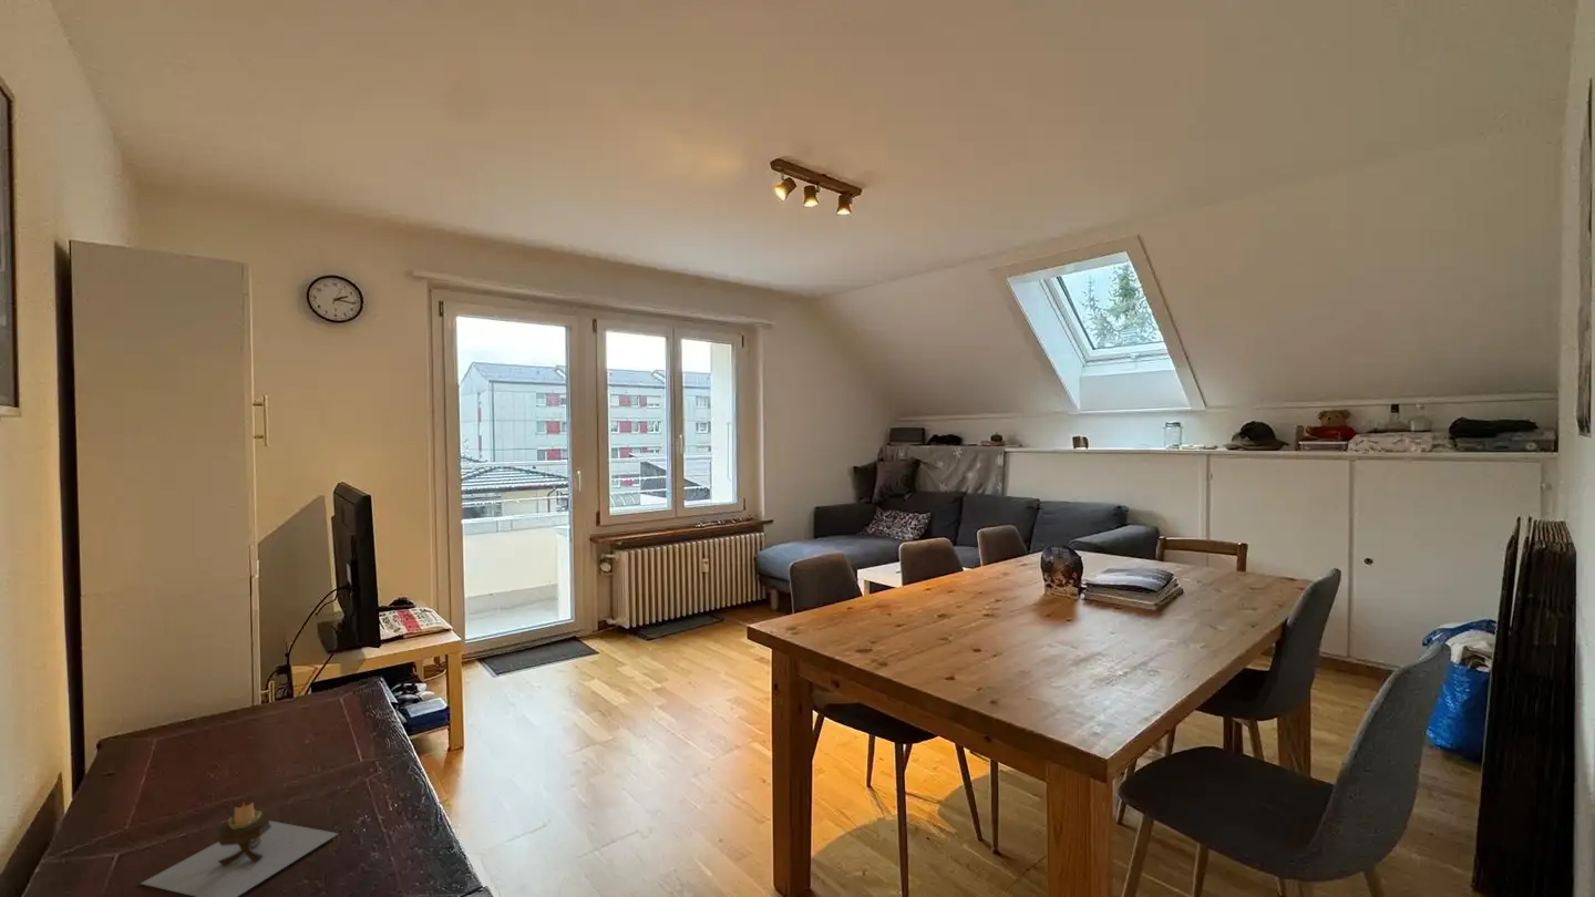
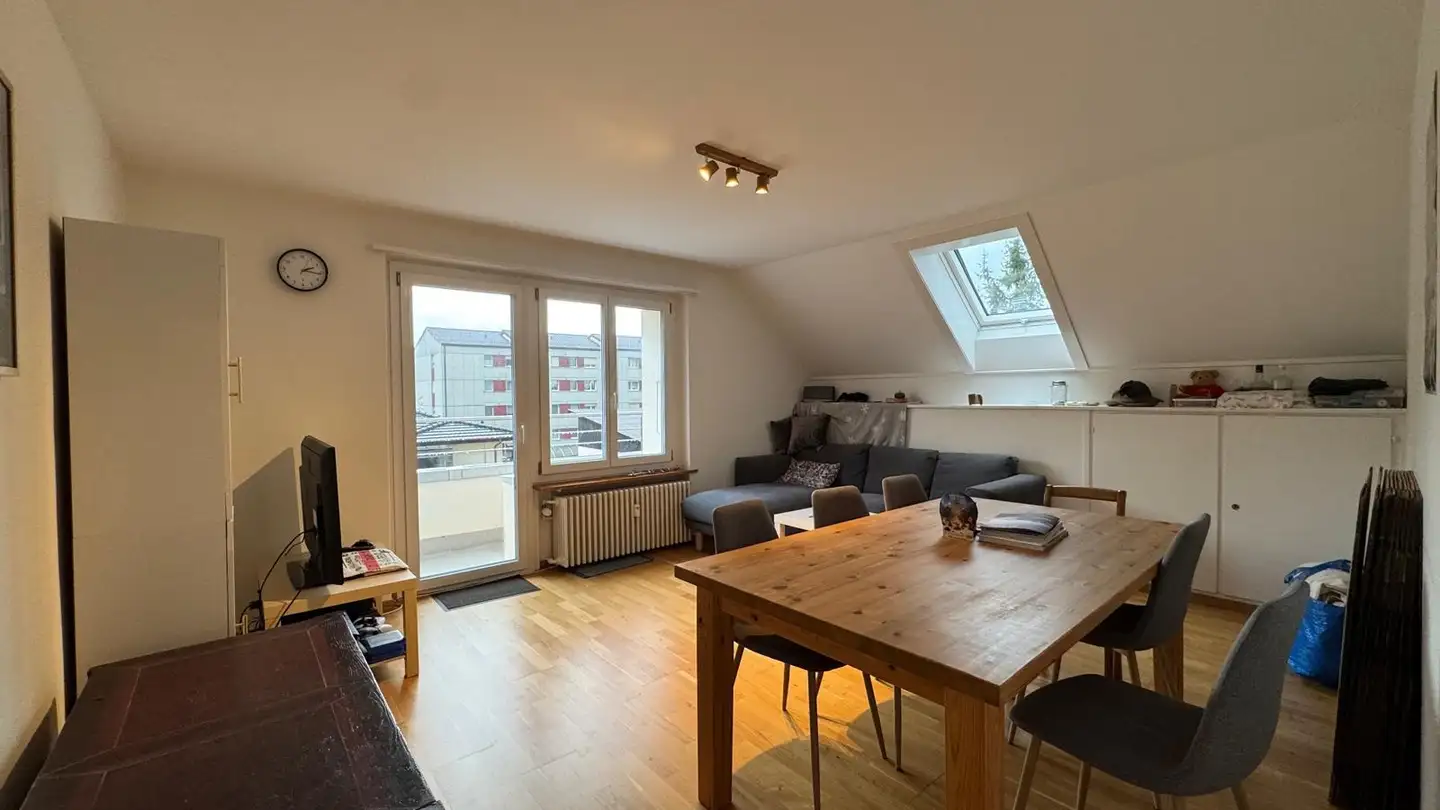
- candle (244, 828)
